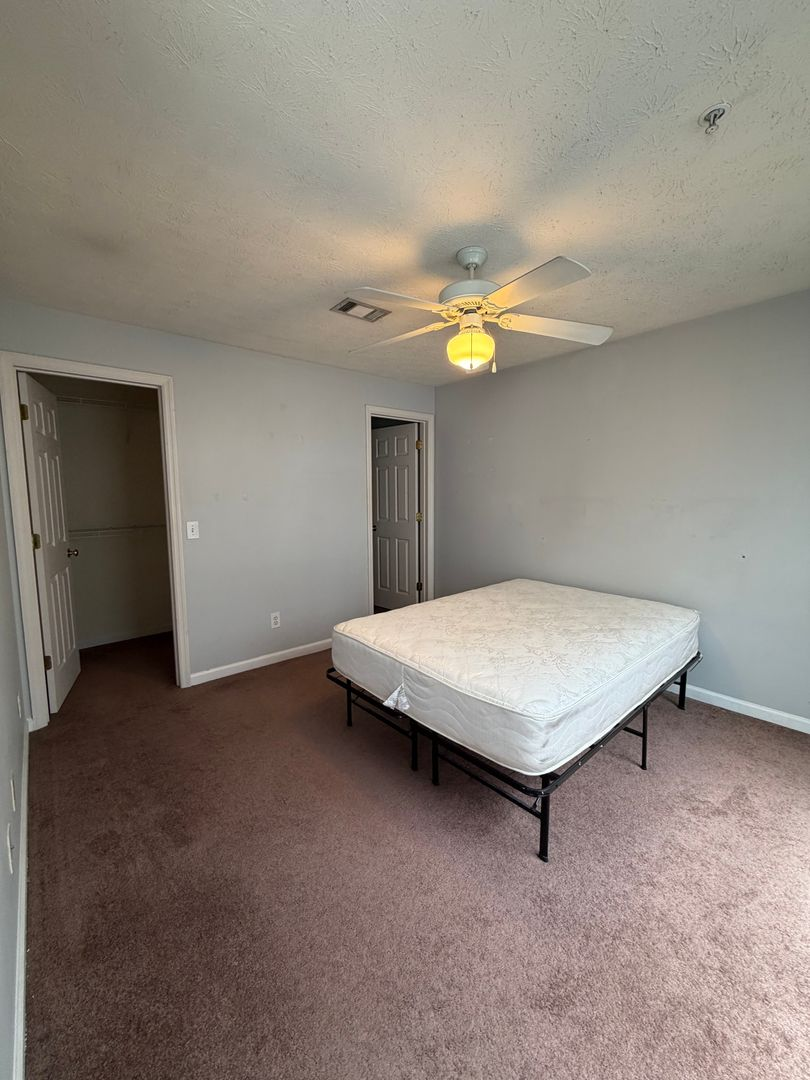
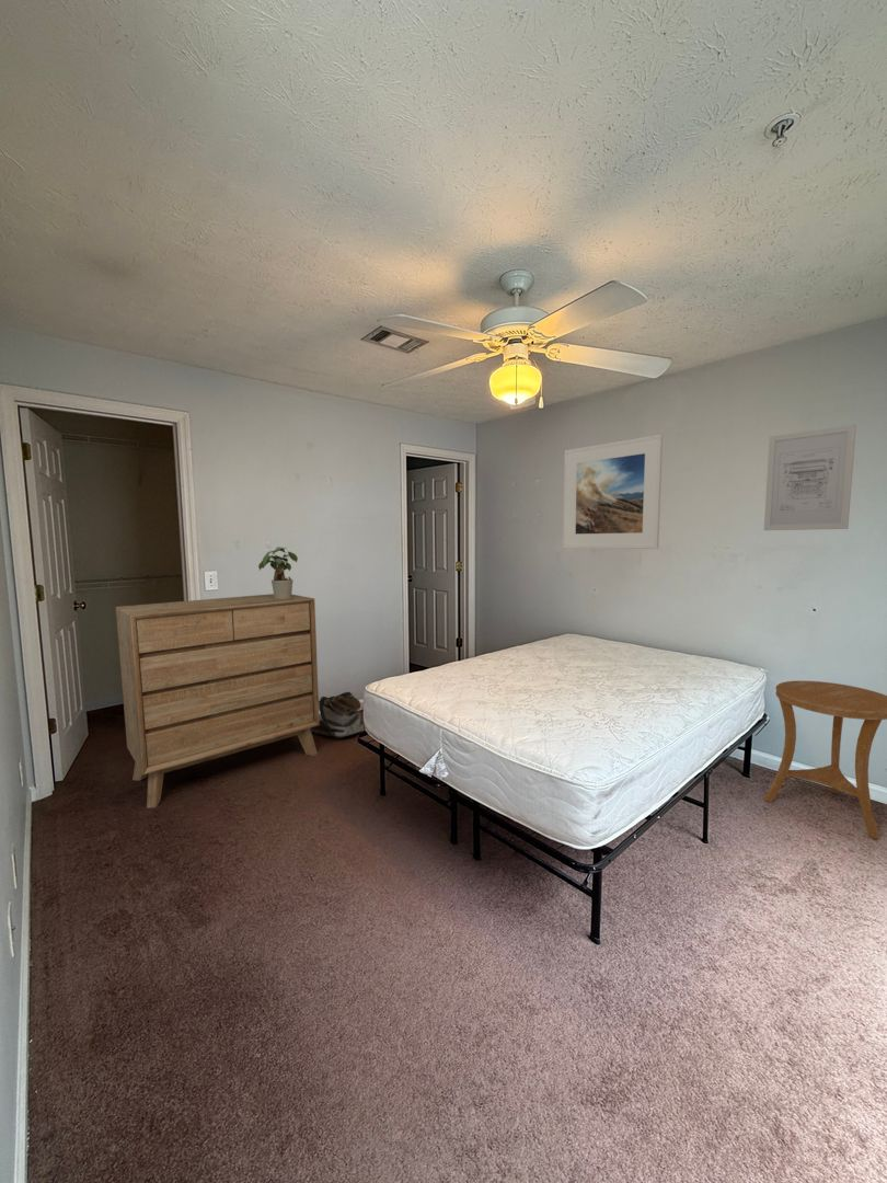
+ potted plant (278, 572)
+ side table (831, 751)
+ dresser (224, 685)
+ backpack (339, 712)
+ wall art (807, 481)
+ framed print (608, 496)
